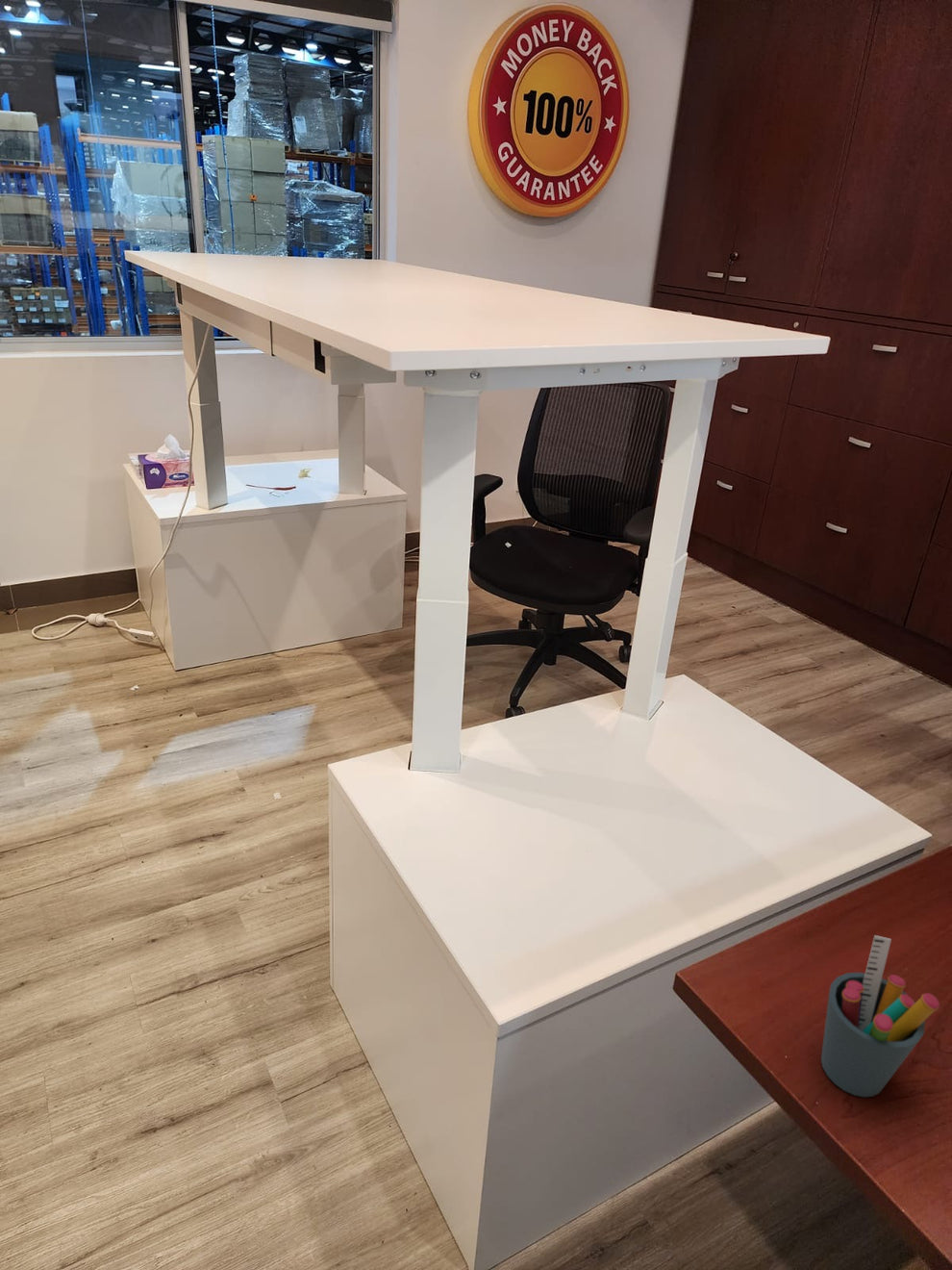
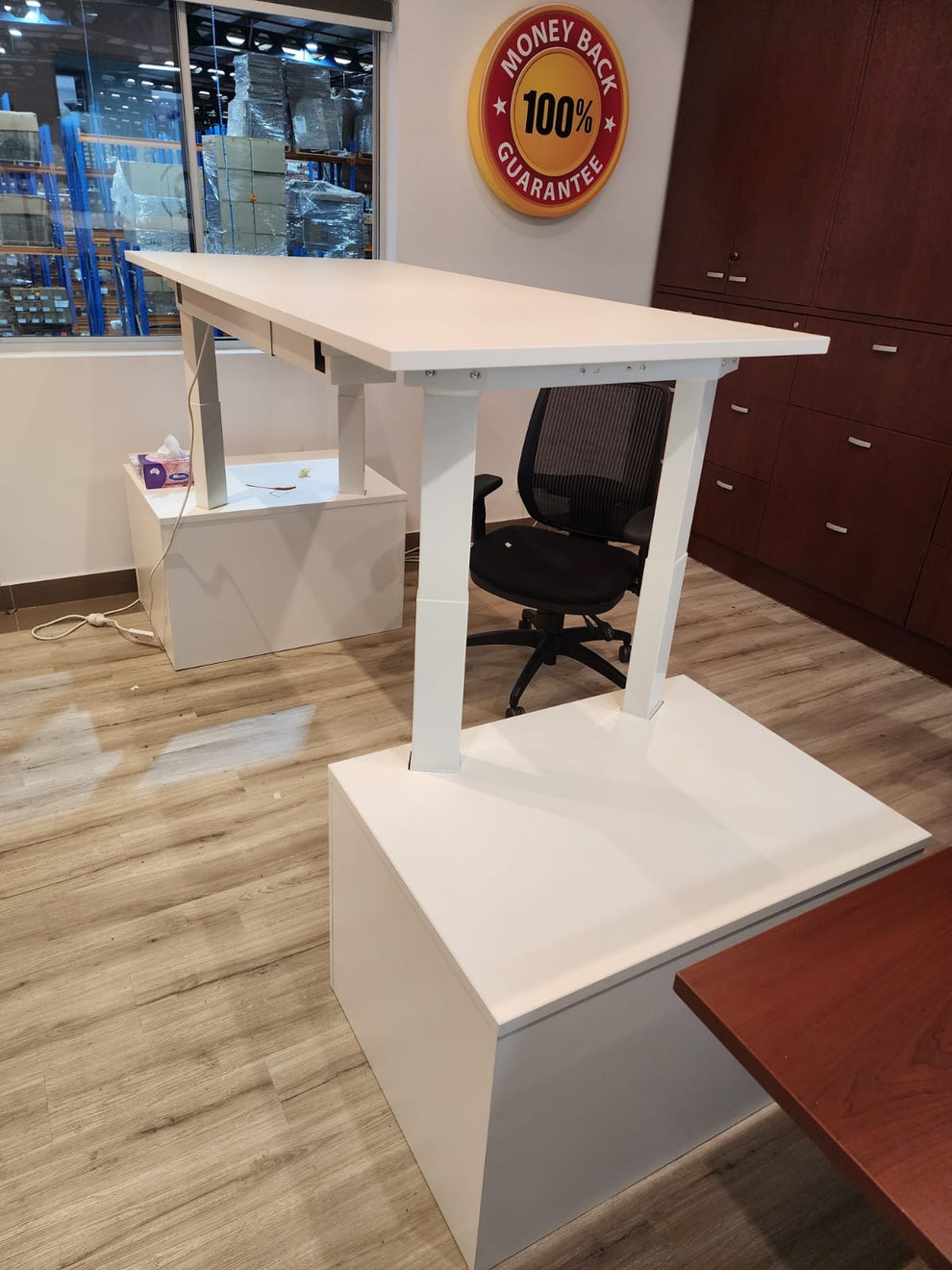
- pen holder (872, 1023)
